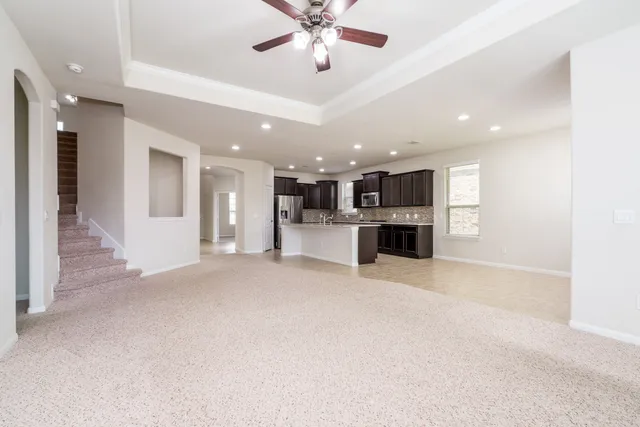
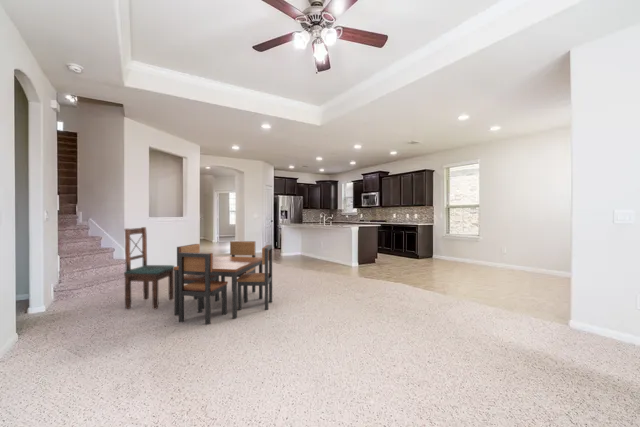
+ dining chair (150, 266)
+ dining table (226, 275)
